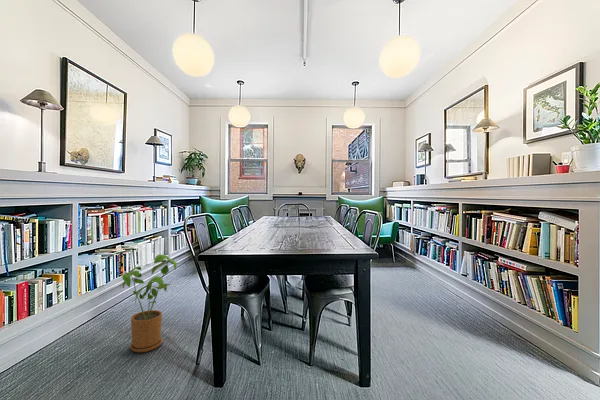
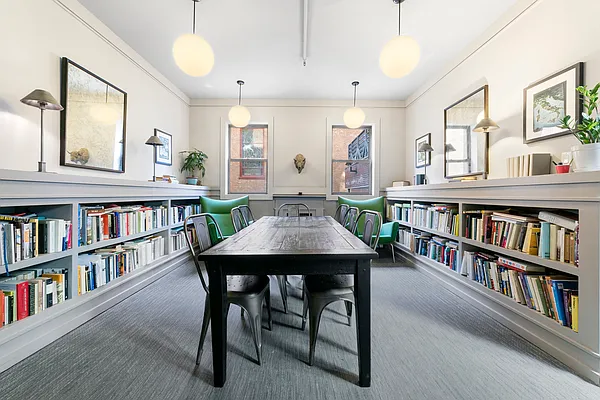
- house plant (149, 302)
